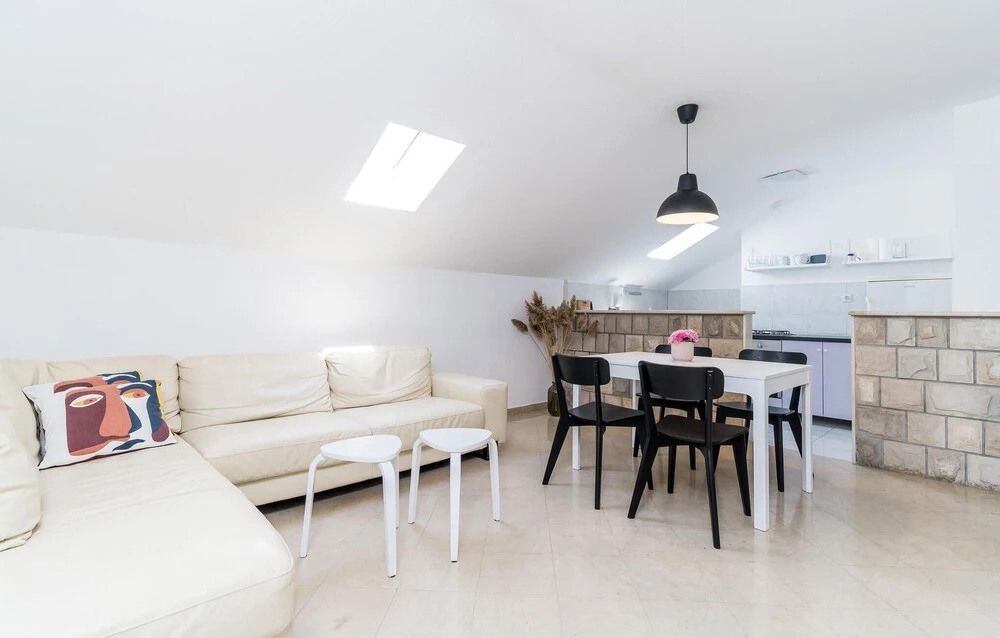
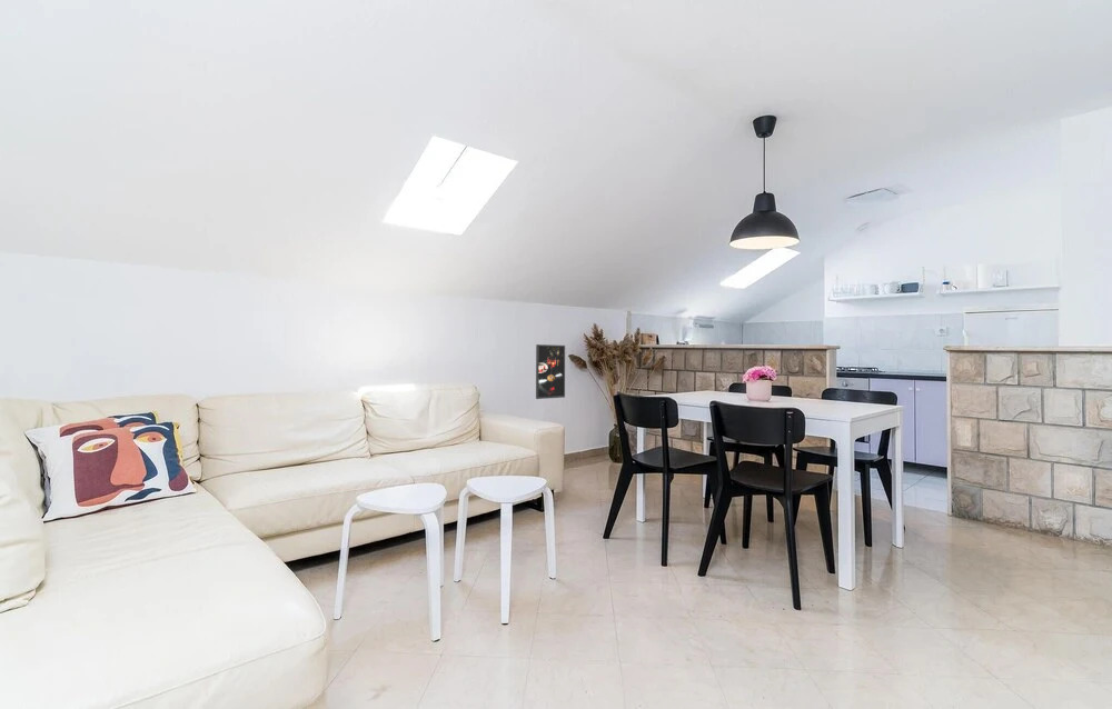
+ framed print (550, 371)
